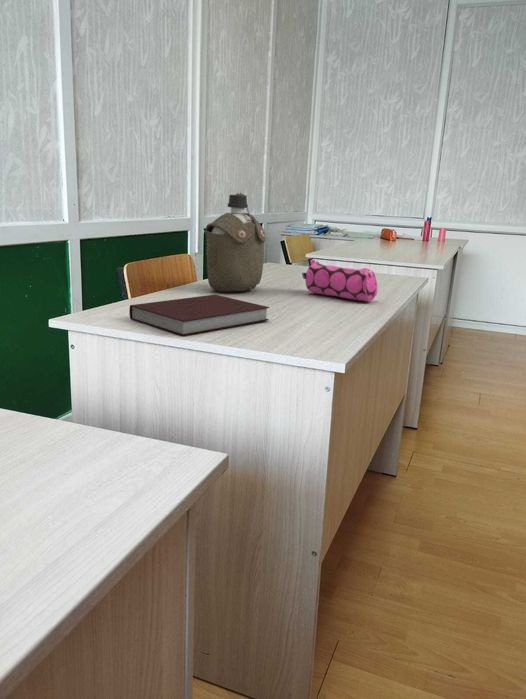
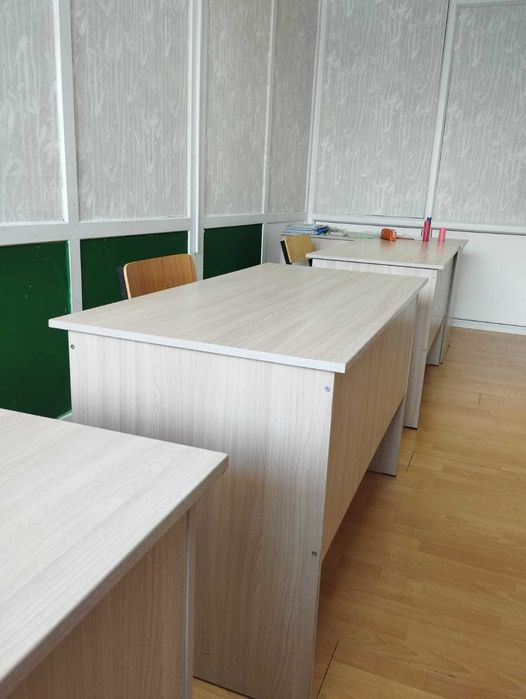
- pencil case (340, 280)
- water bottle (237, 242)
- notebook (200, 312)
